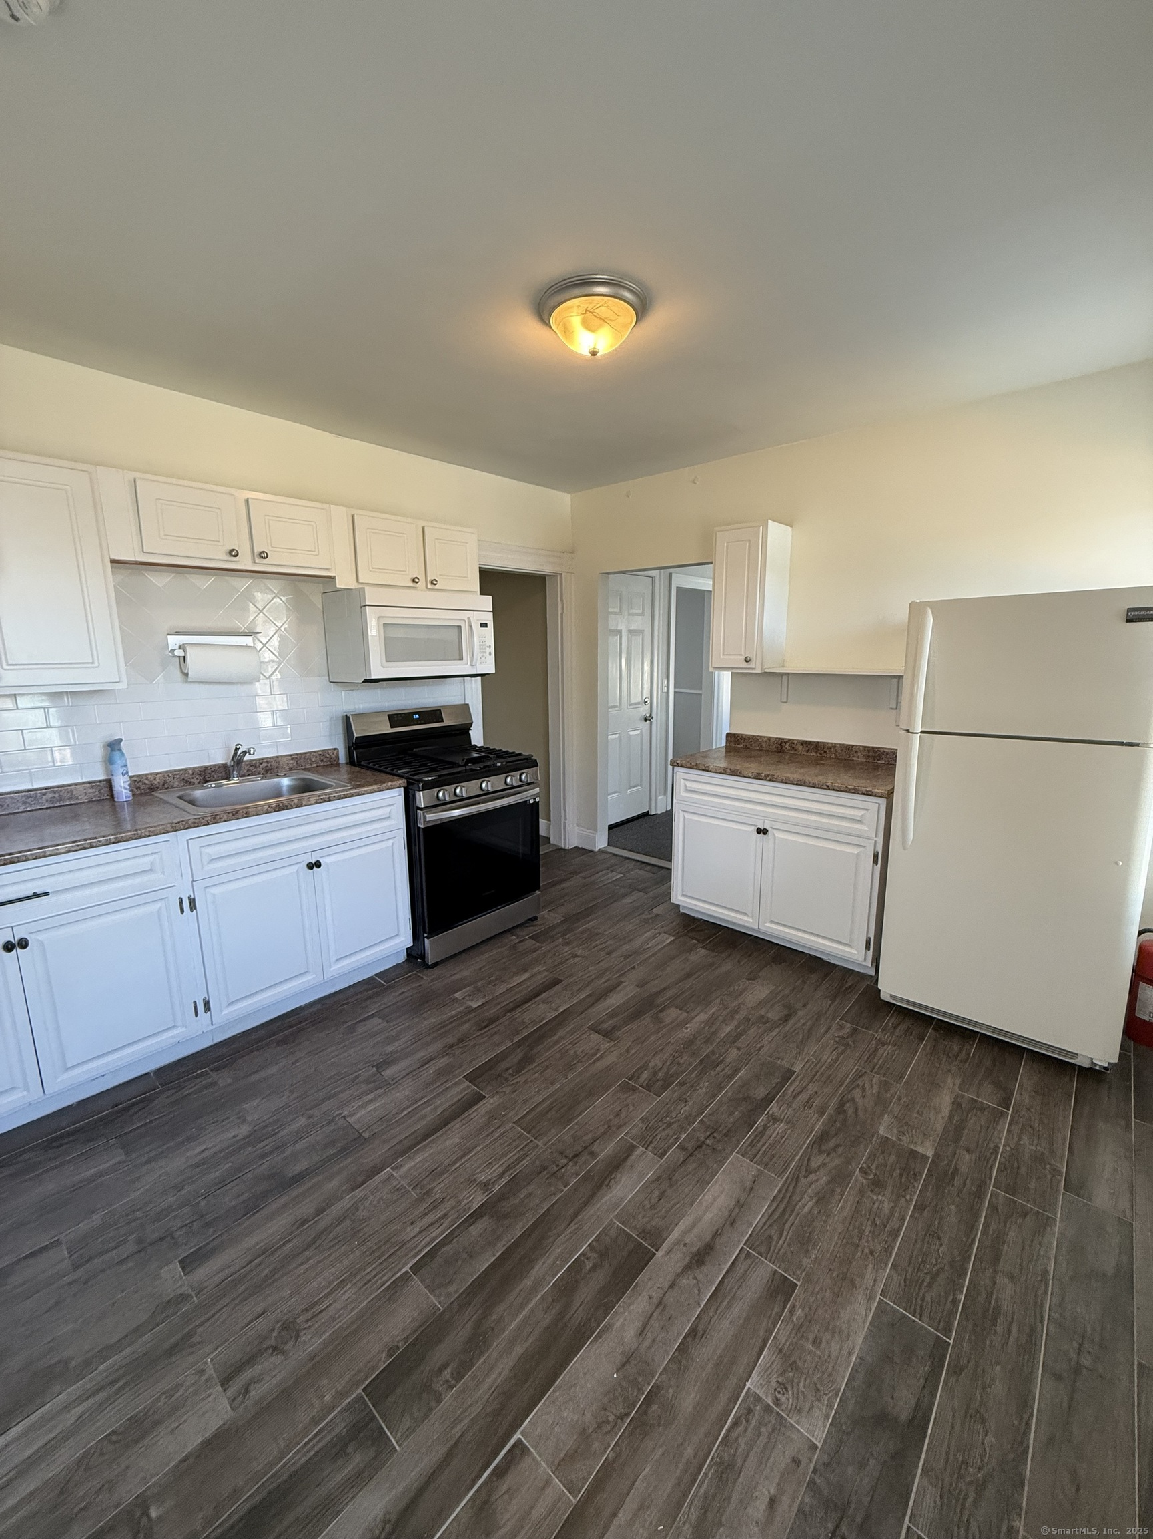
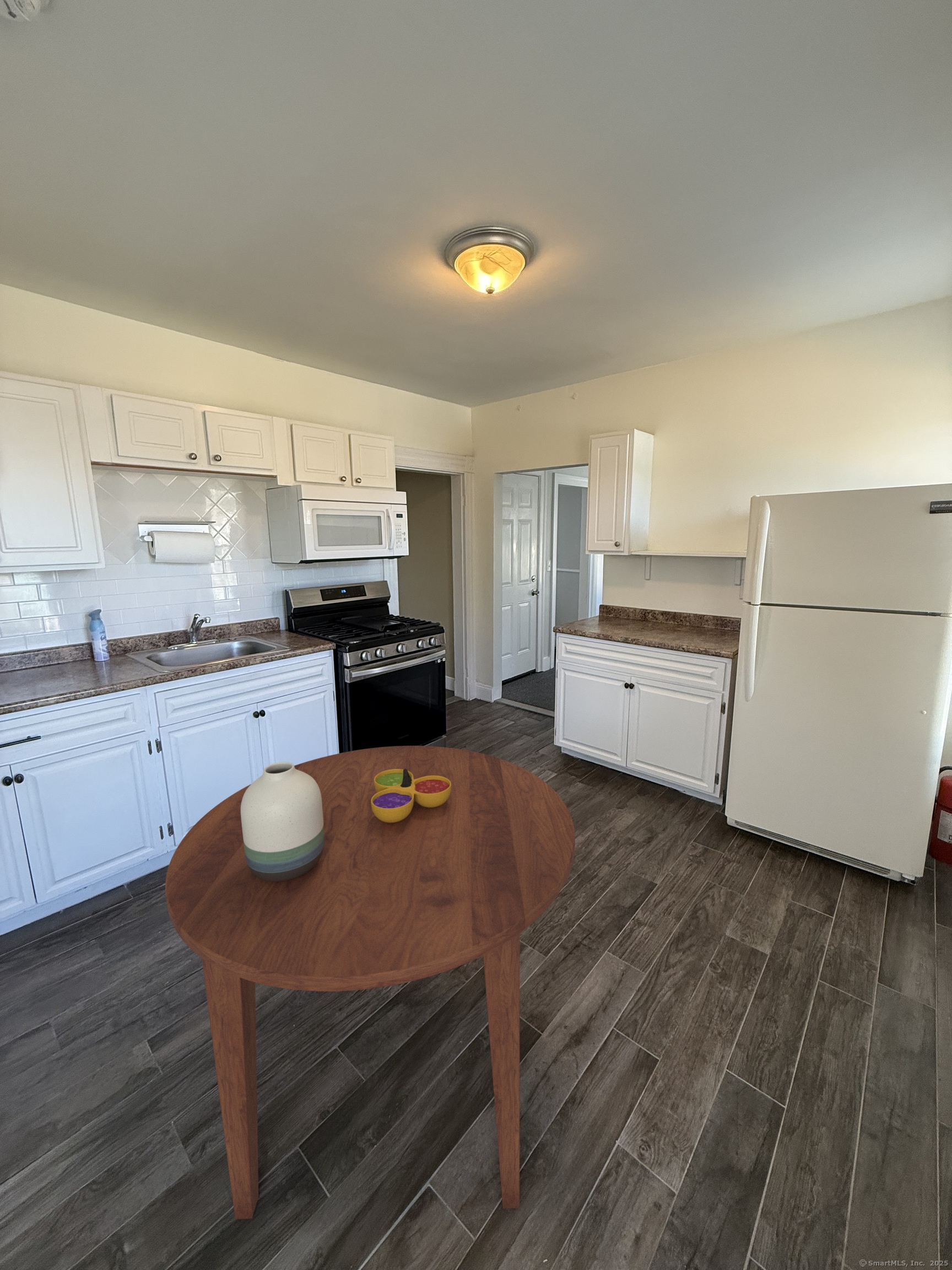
+ vase (283, 817)
+ decorative bowl (412, 788)
+ dining table (391, 950)
